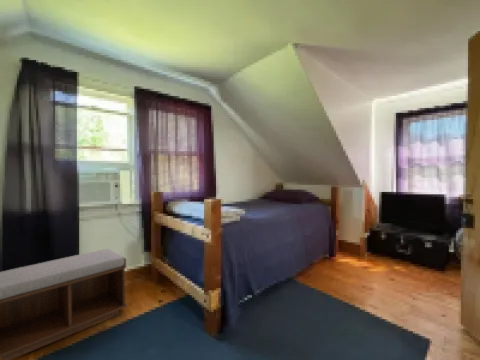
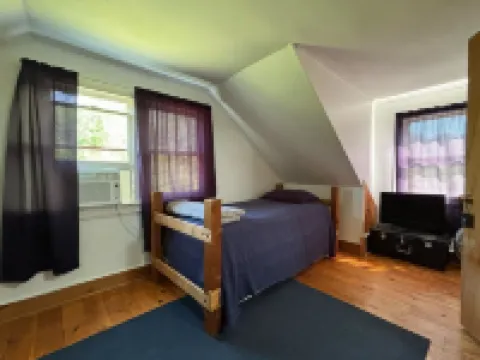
- bench (63, 294)
